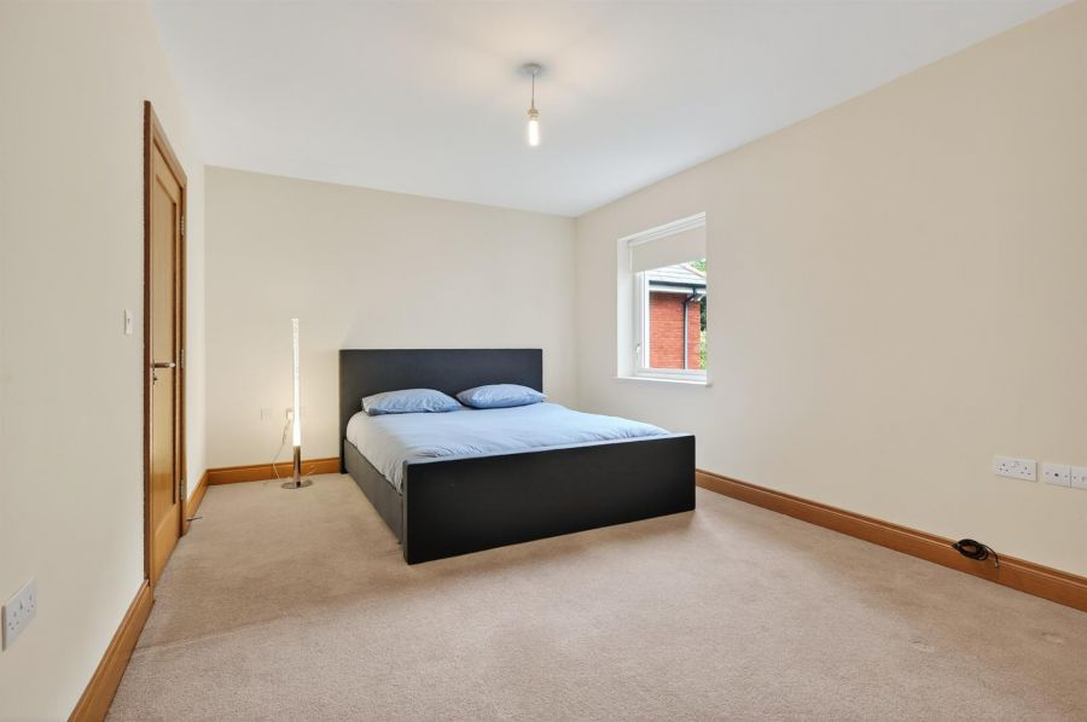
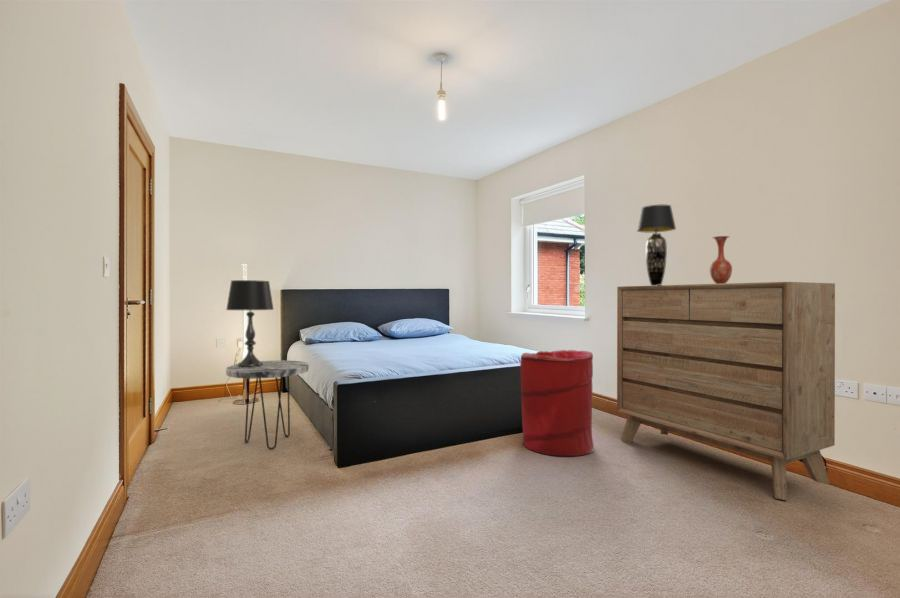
+ dresser (711, 372)
+ table lamp (250, 323)
+ laundry hamper (555, 397)
+ vase (720, 260)
+ side table (263, 404)
+ table lamp (656, 246)
